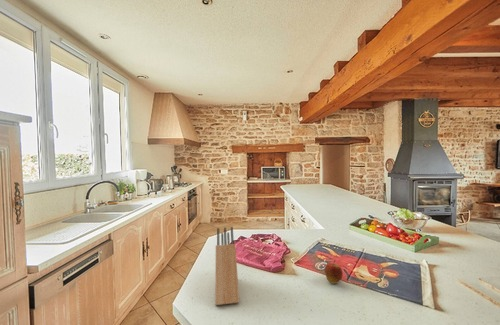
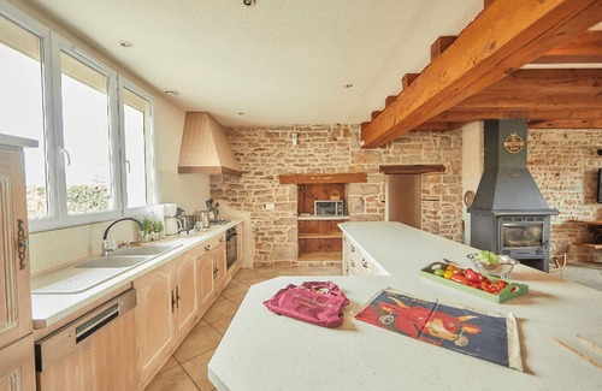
- knife block (225, 259)
- fruit (333, 271)
